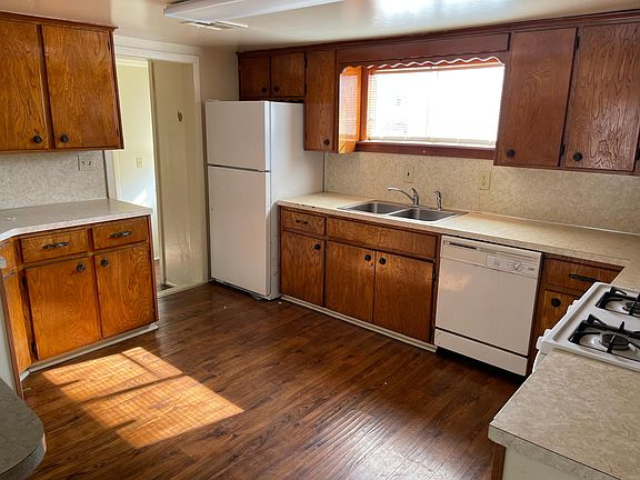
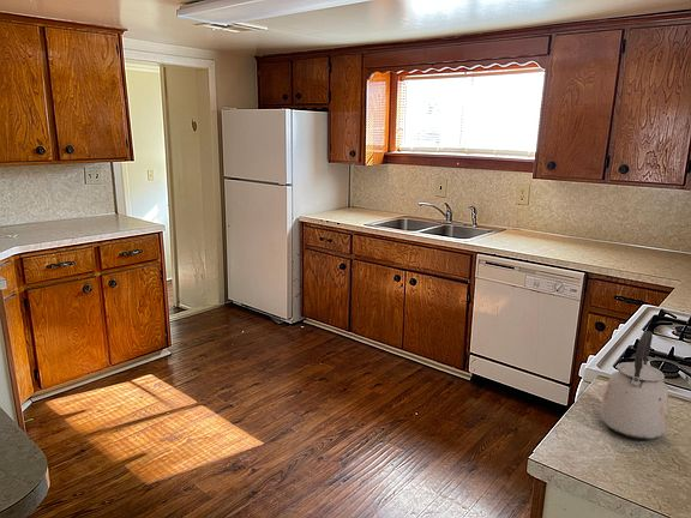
+ kettle (639, 378)
